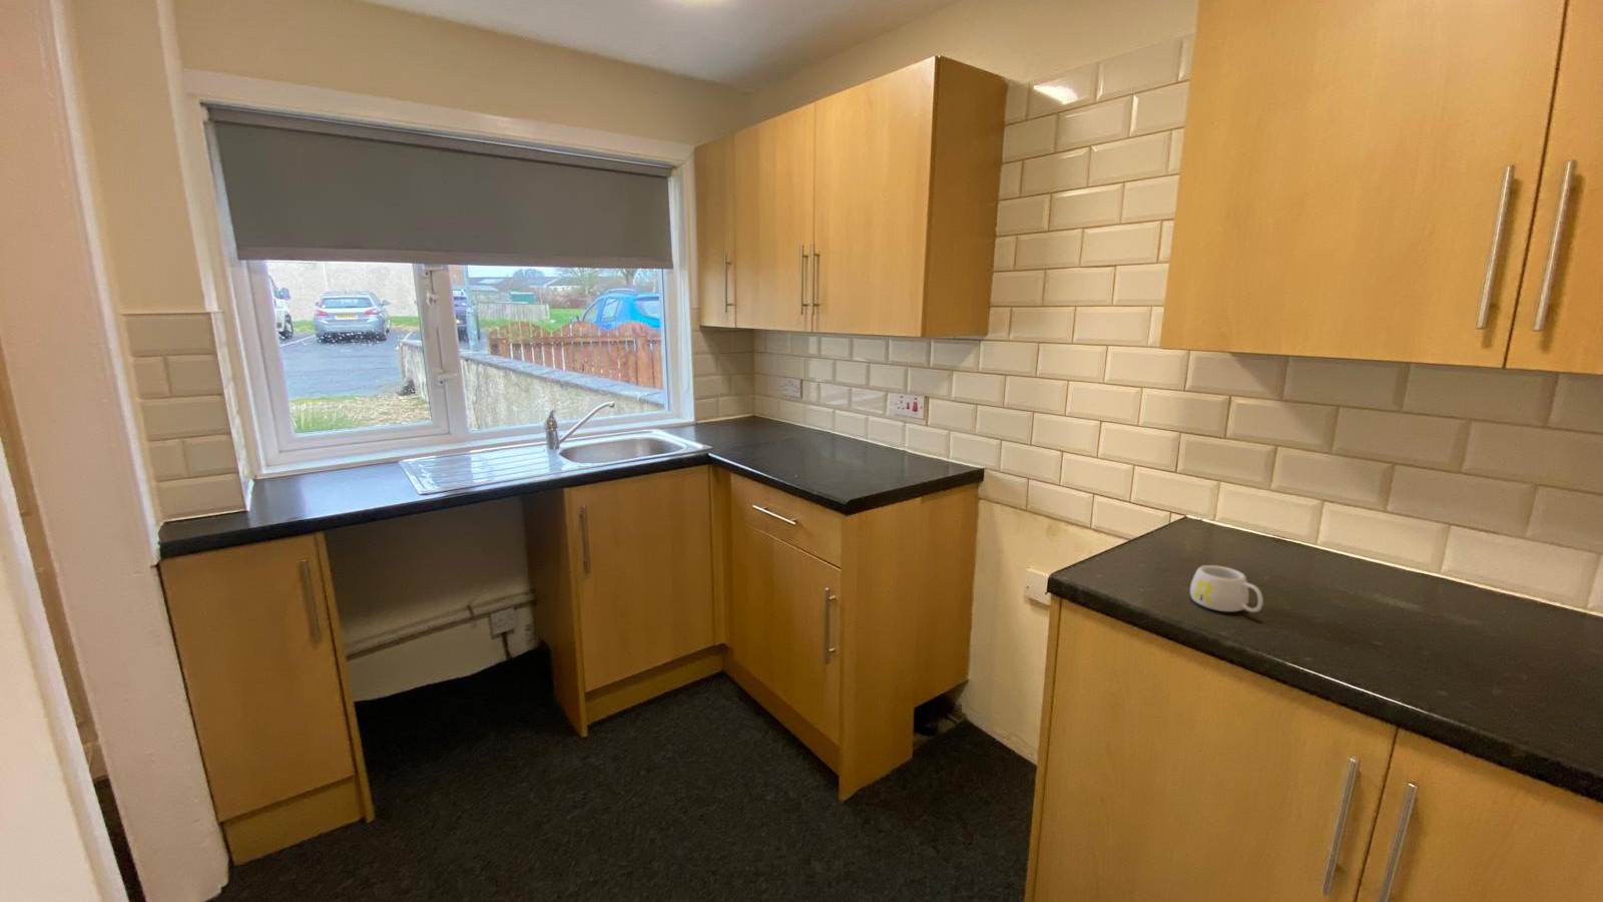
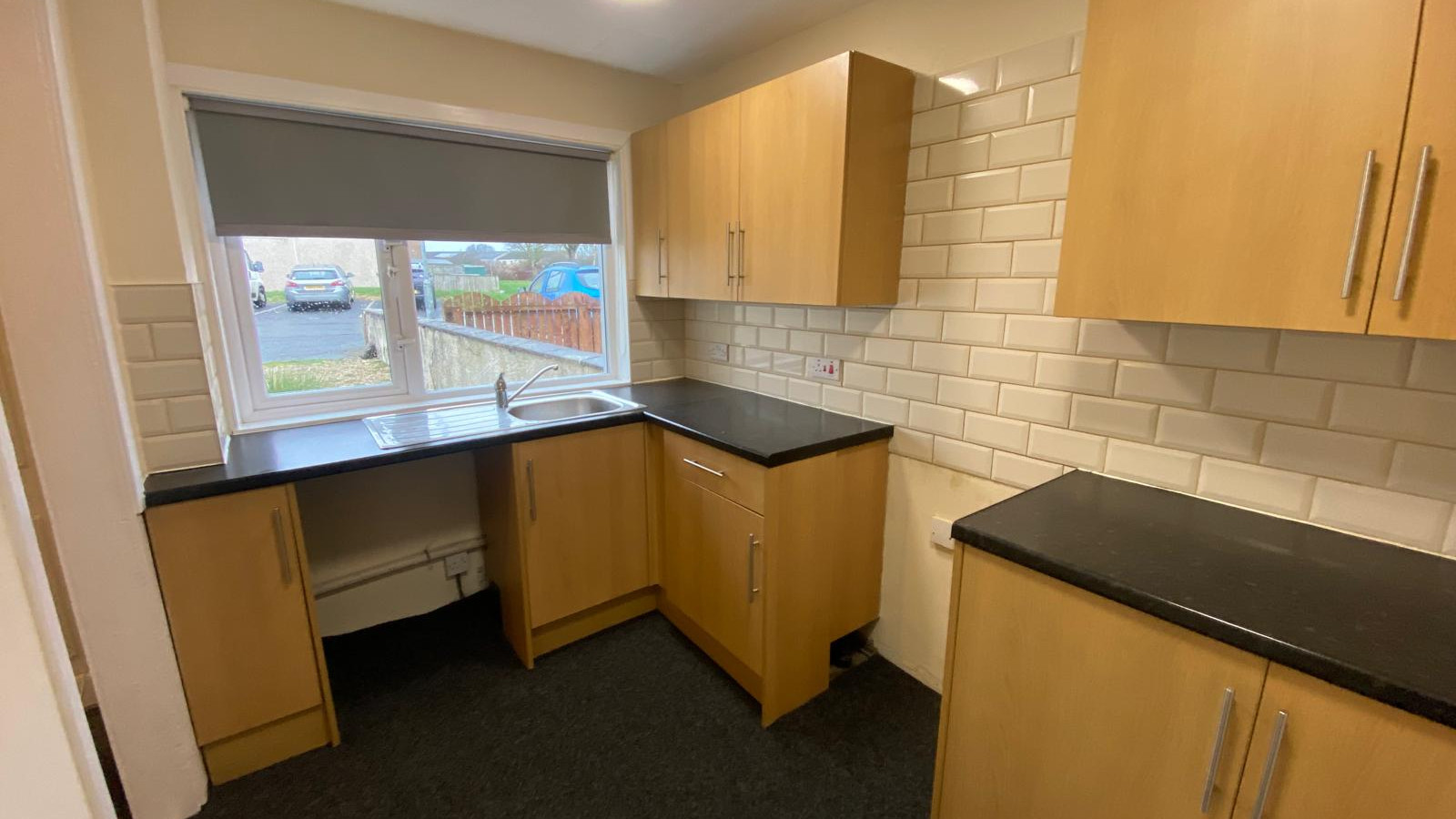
- mug (1228, 591)
